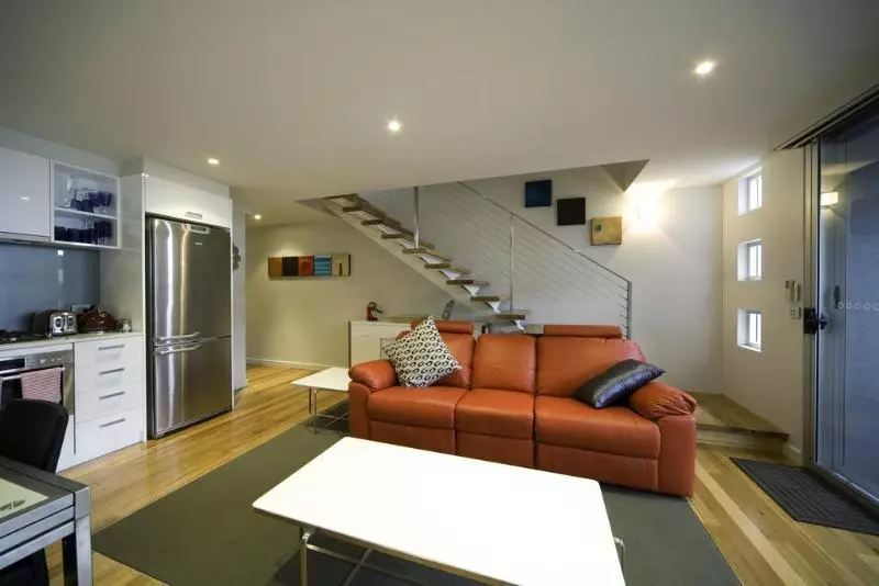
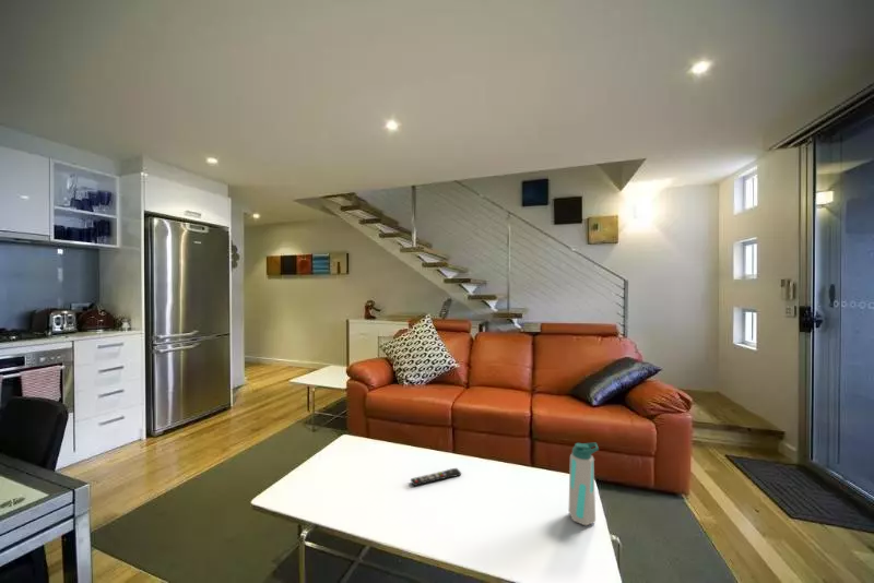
+ remote control (436, 476)
+ water bottle (583, 480)
